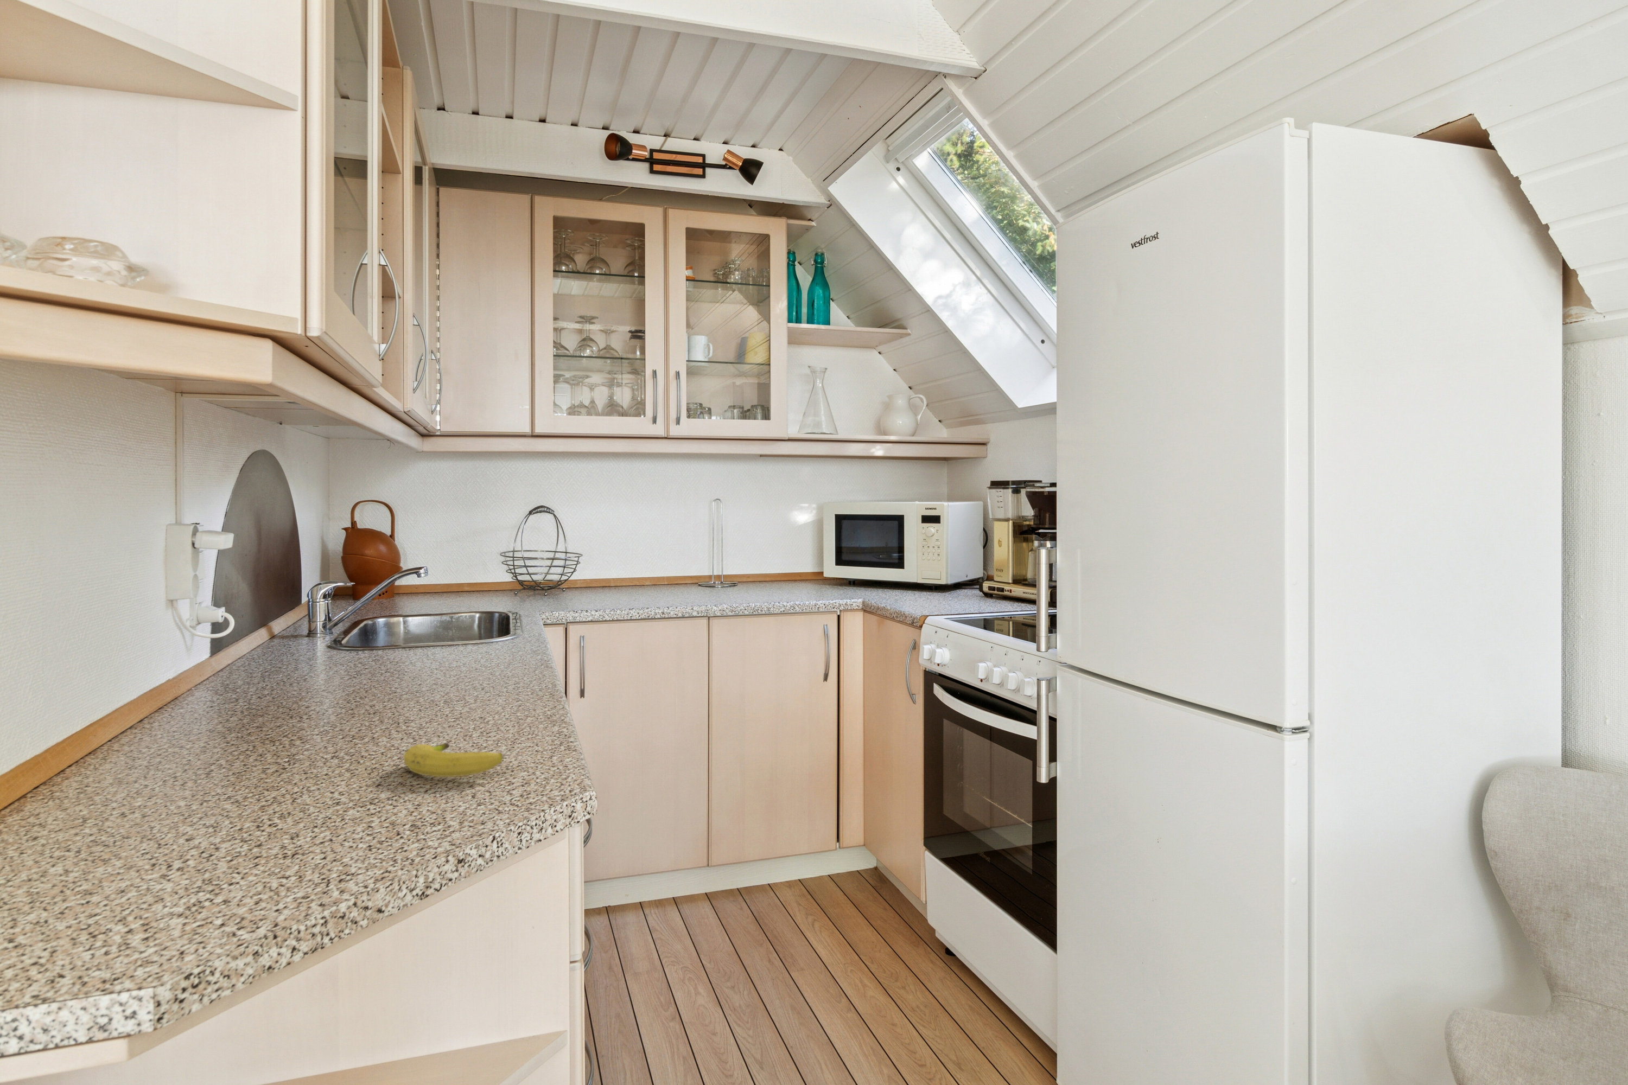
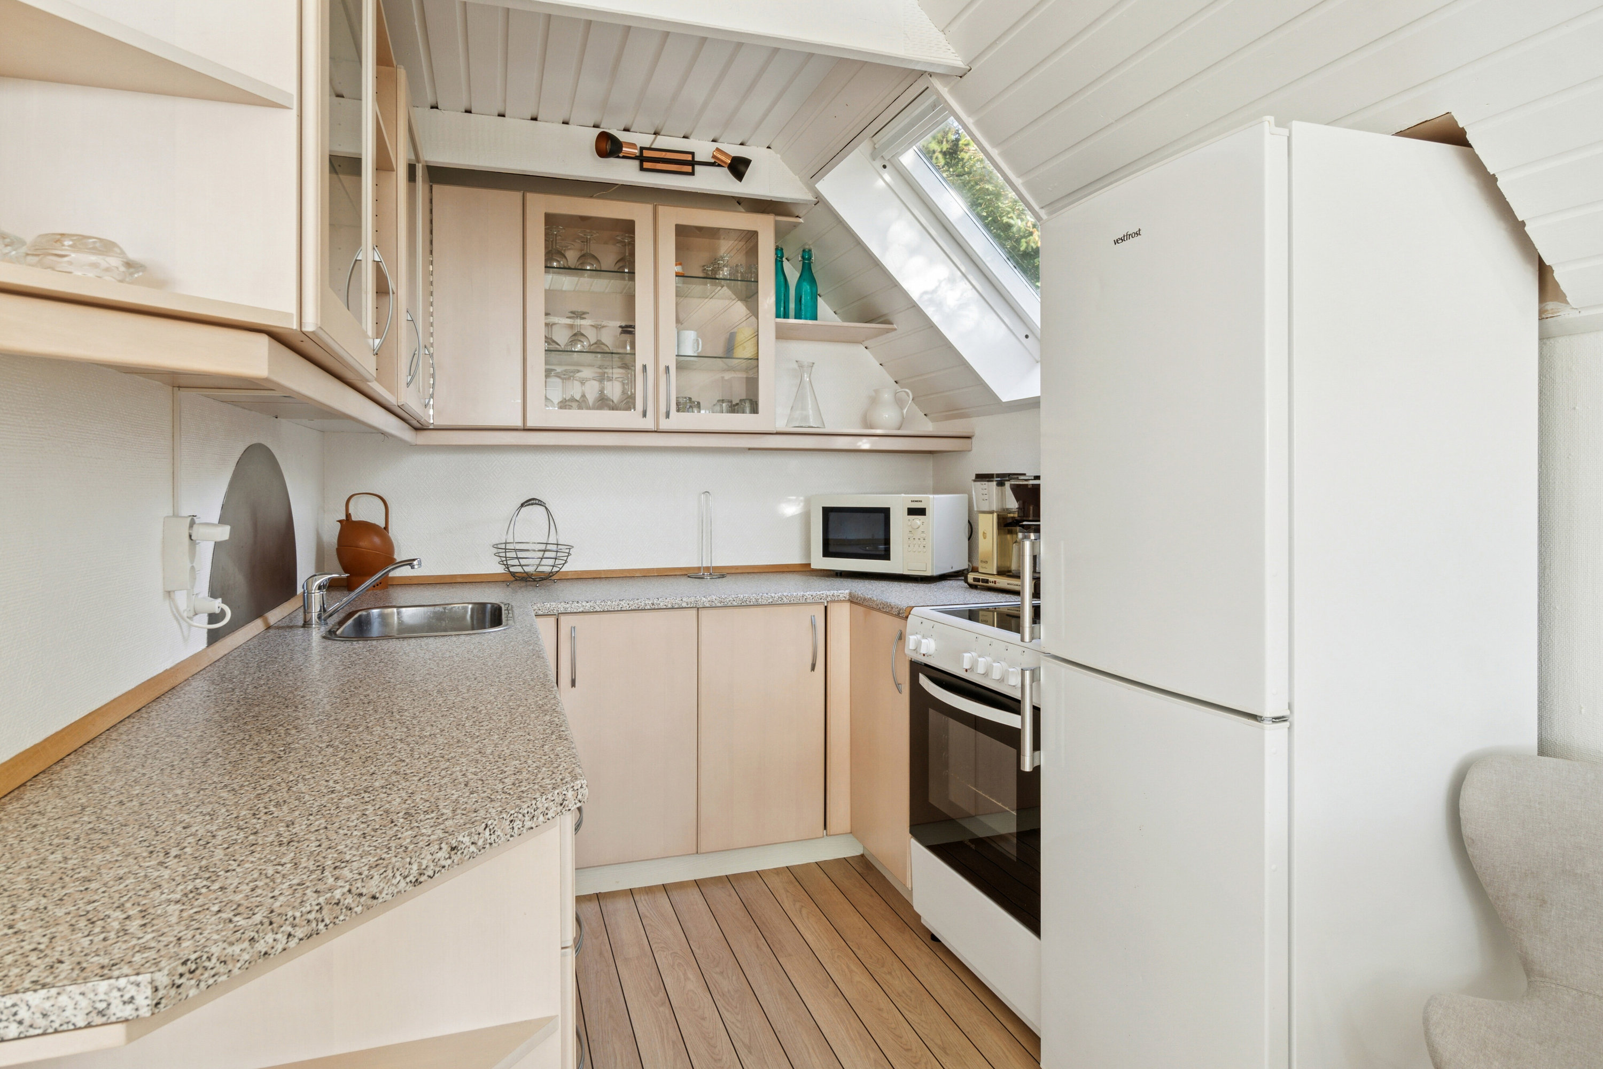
- fruit (452, 754)
